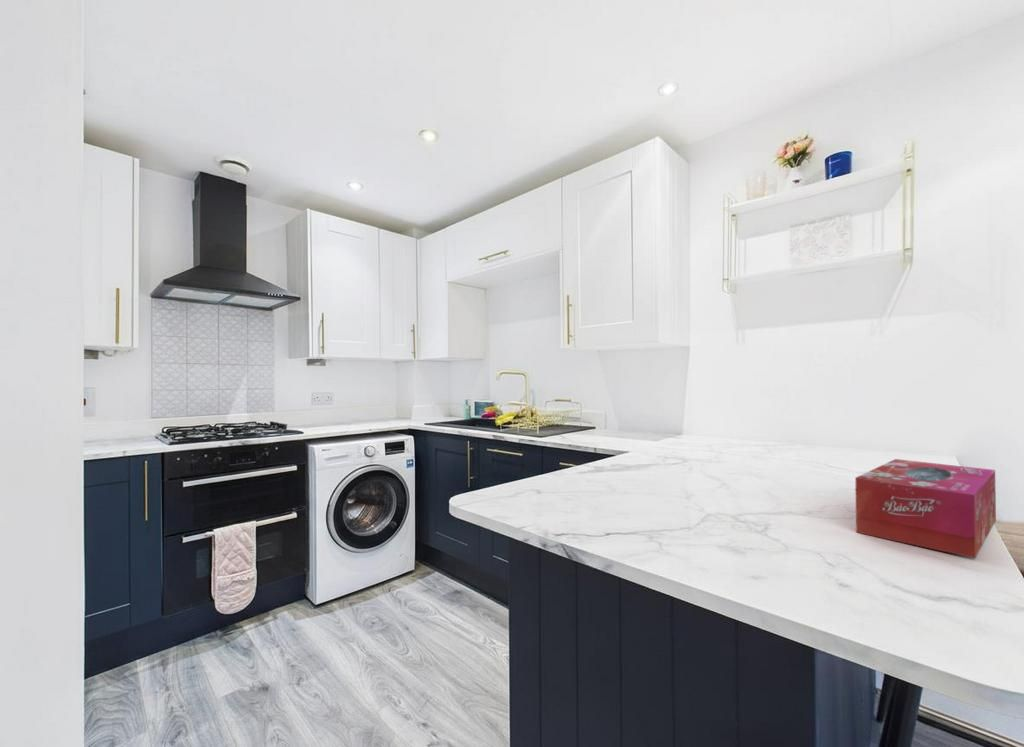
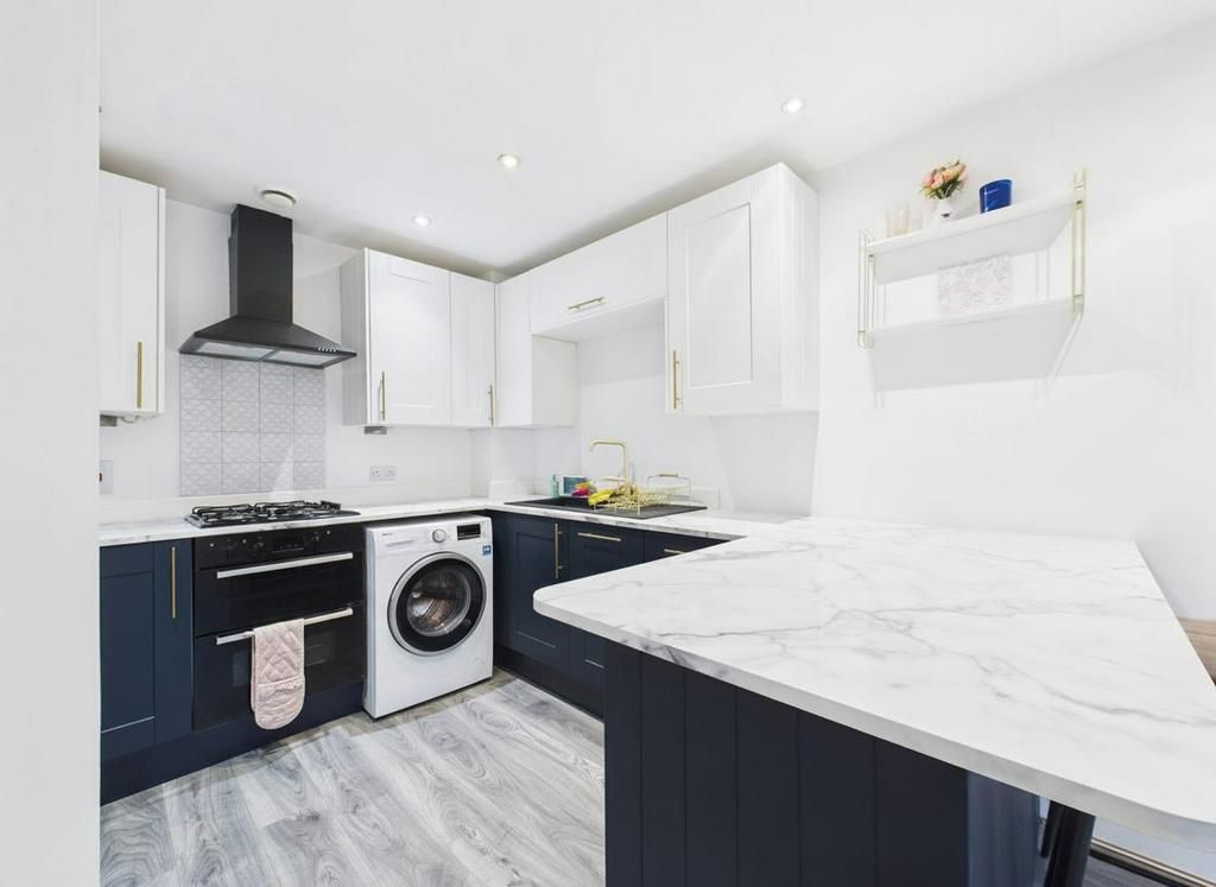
- tissue box (928, 499)
